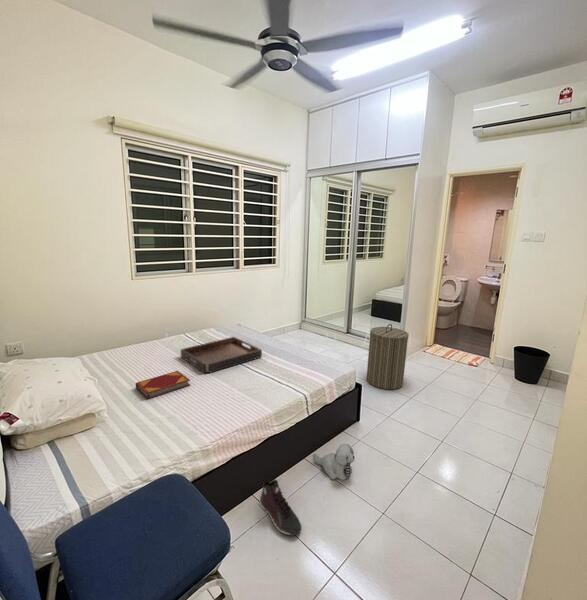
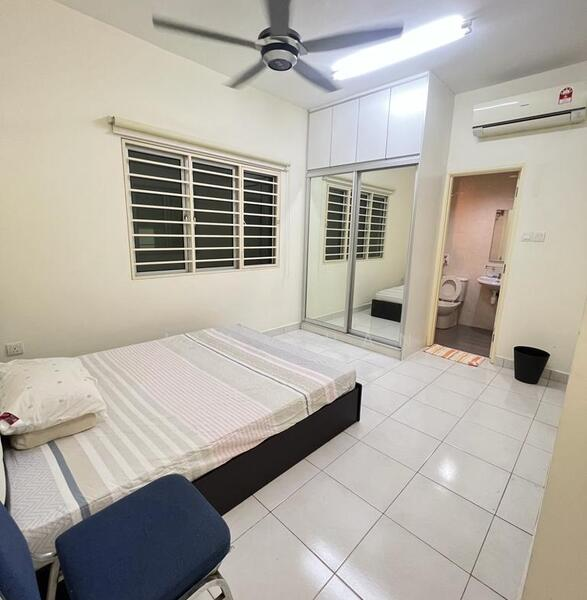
- sneaker (278, 503)
- hardback book (163, 383)
- serving tray (221, 353)
- plush toy (334, 454)
- laundry hamper (387, 353)
